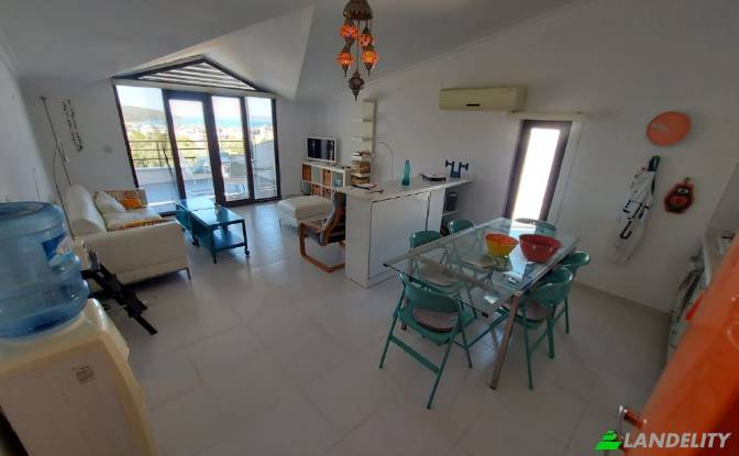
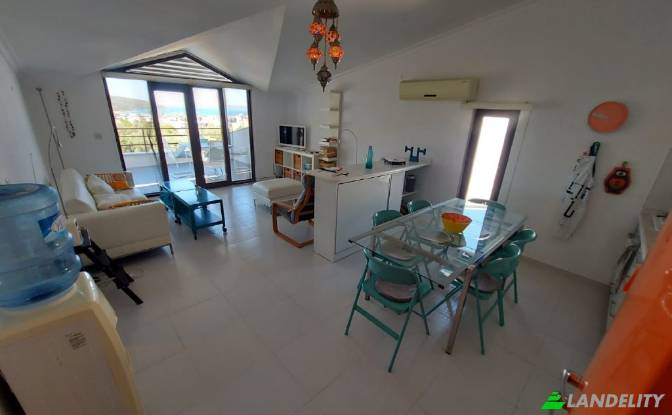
- mixing bowl (537, 248)
